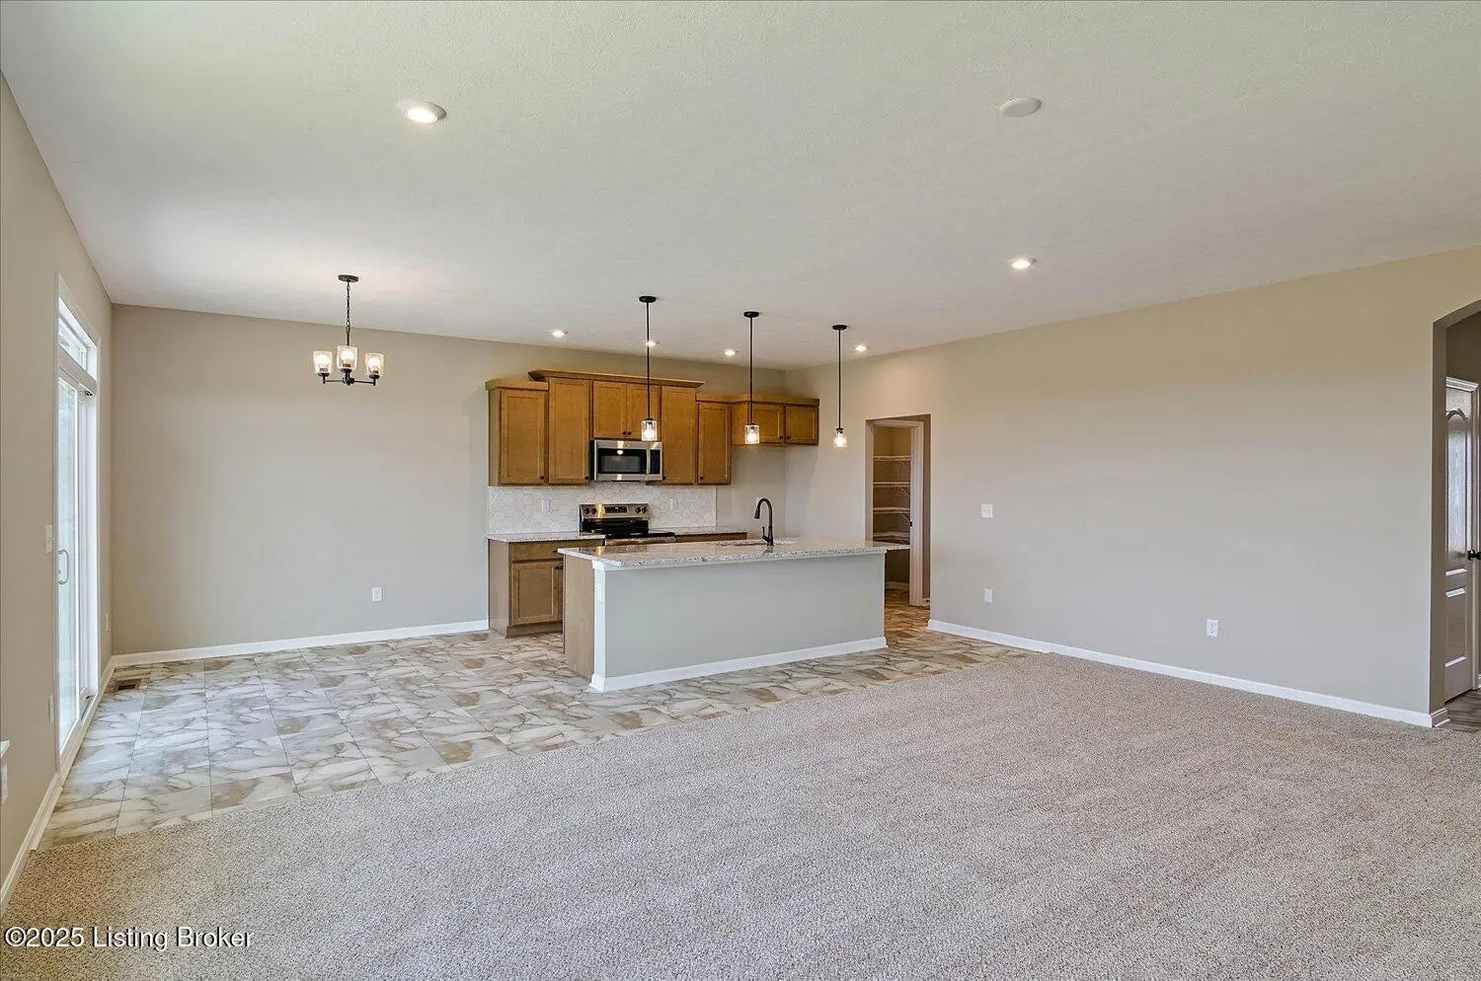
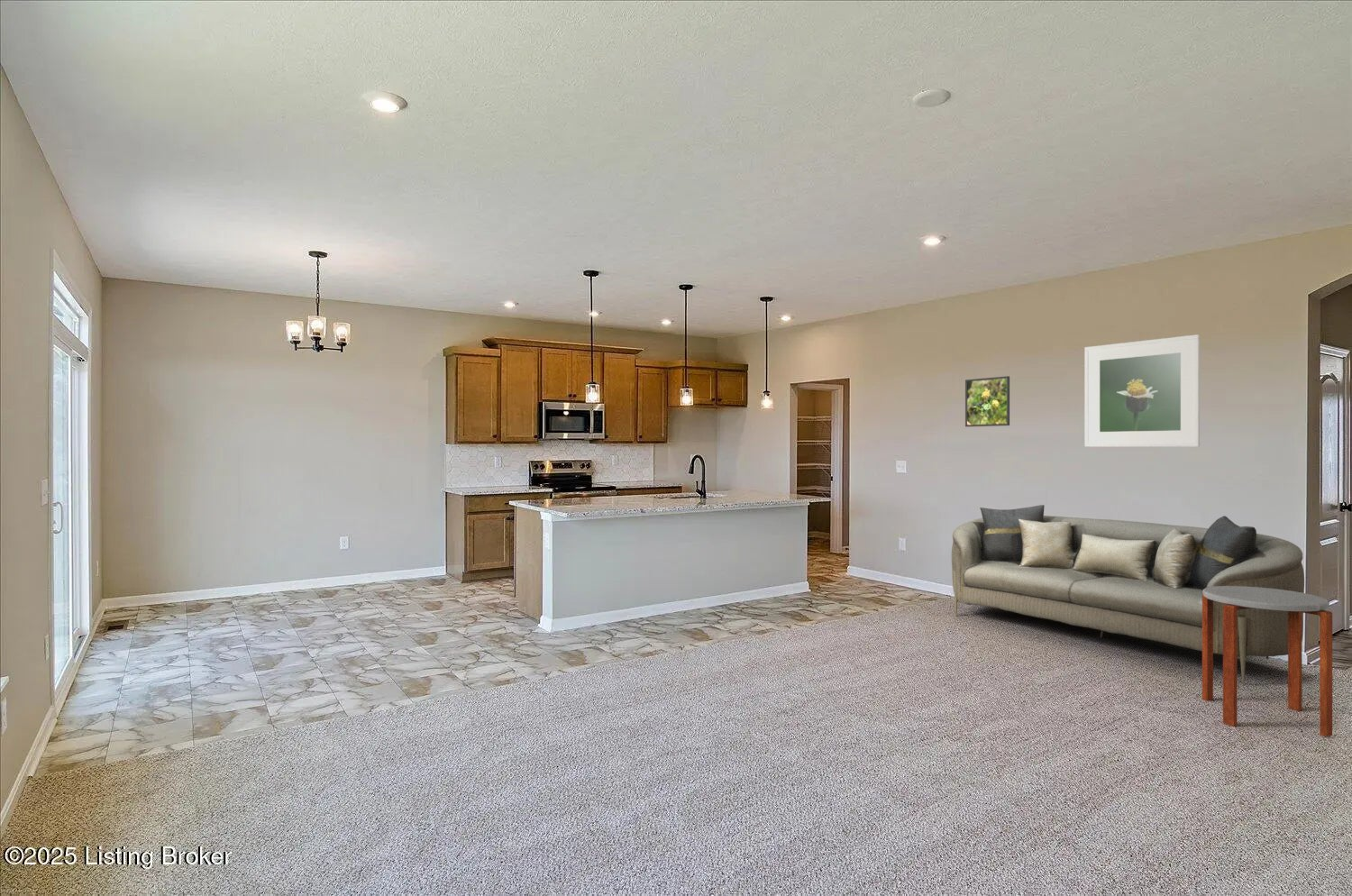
+ sofa (1101, 574)
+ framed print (1138, 394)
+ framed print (986, 402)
+ side table (1288, 655)
